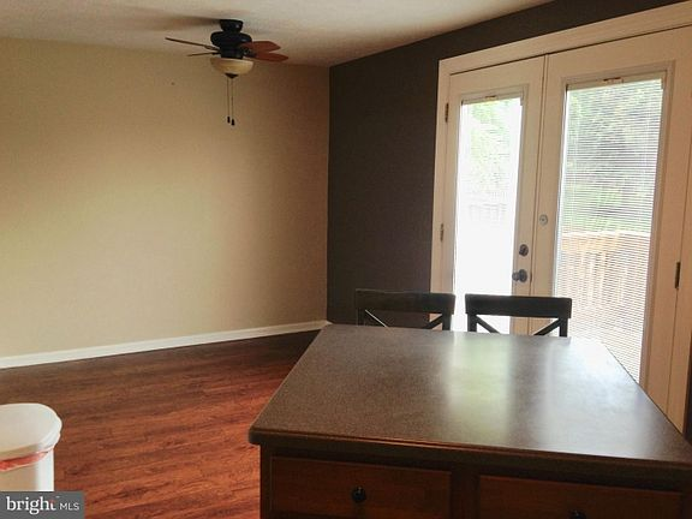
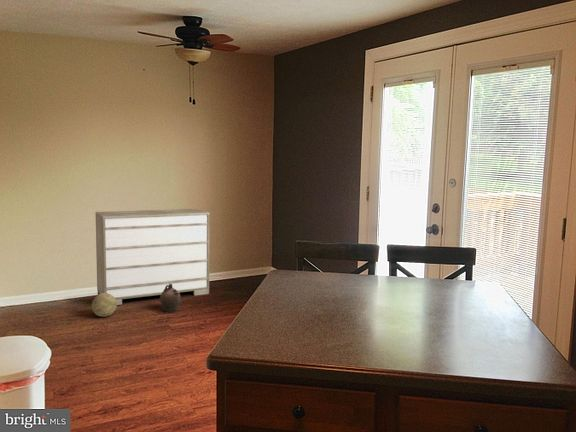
+ ceramic jug (170, 297)
+ dresser (153, 253)
+ decorative ball (104, 304)
